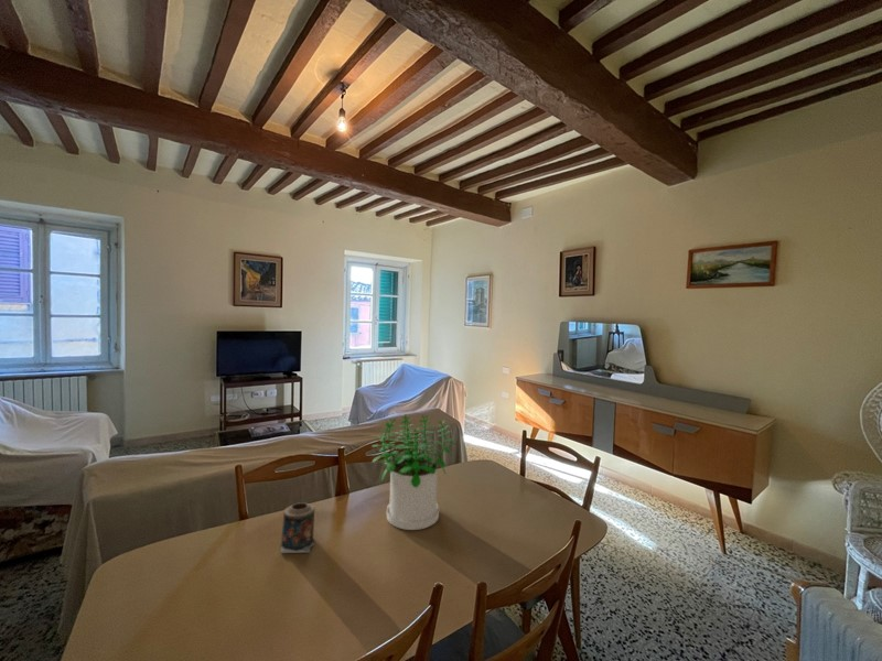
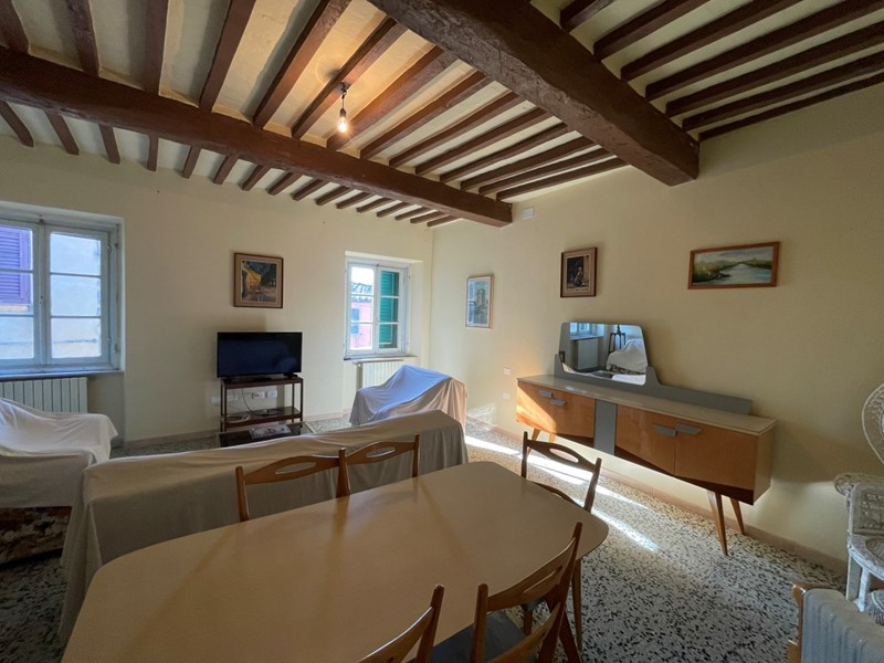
- candle (299, 525)
- potted plant (410, 464)
